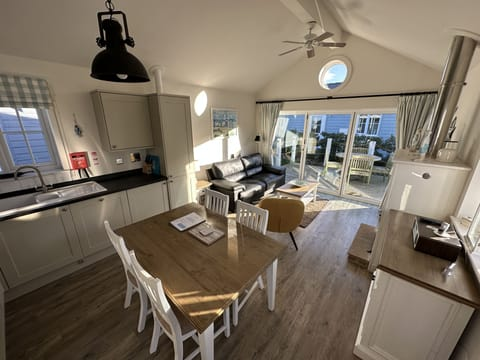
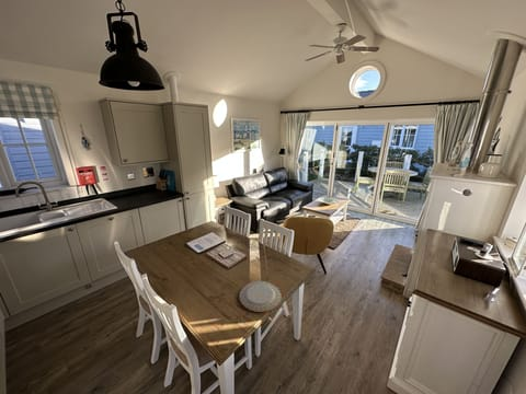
+ chinaware (260, 293)
